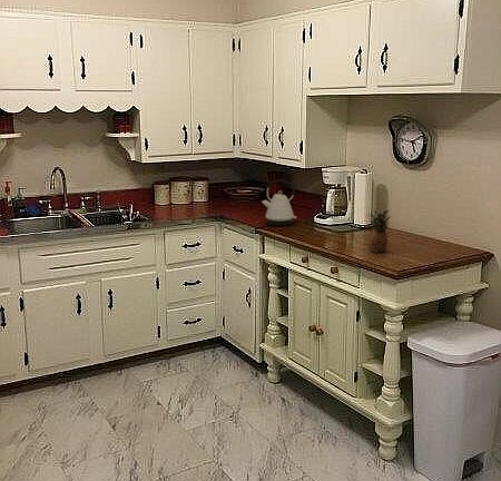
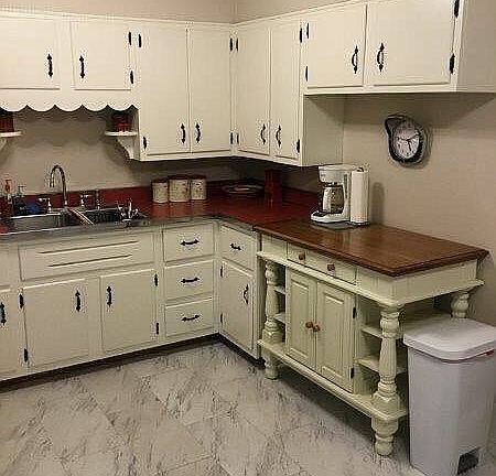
- fruit (377, 229)
- kettle (278, 202)
